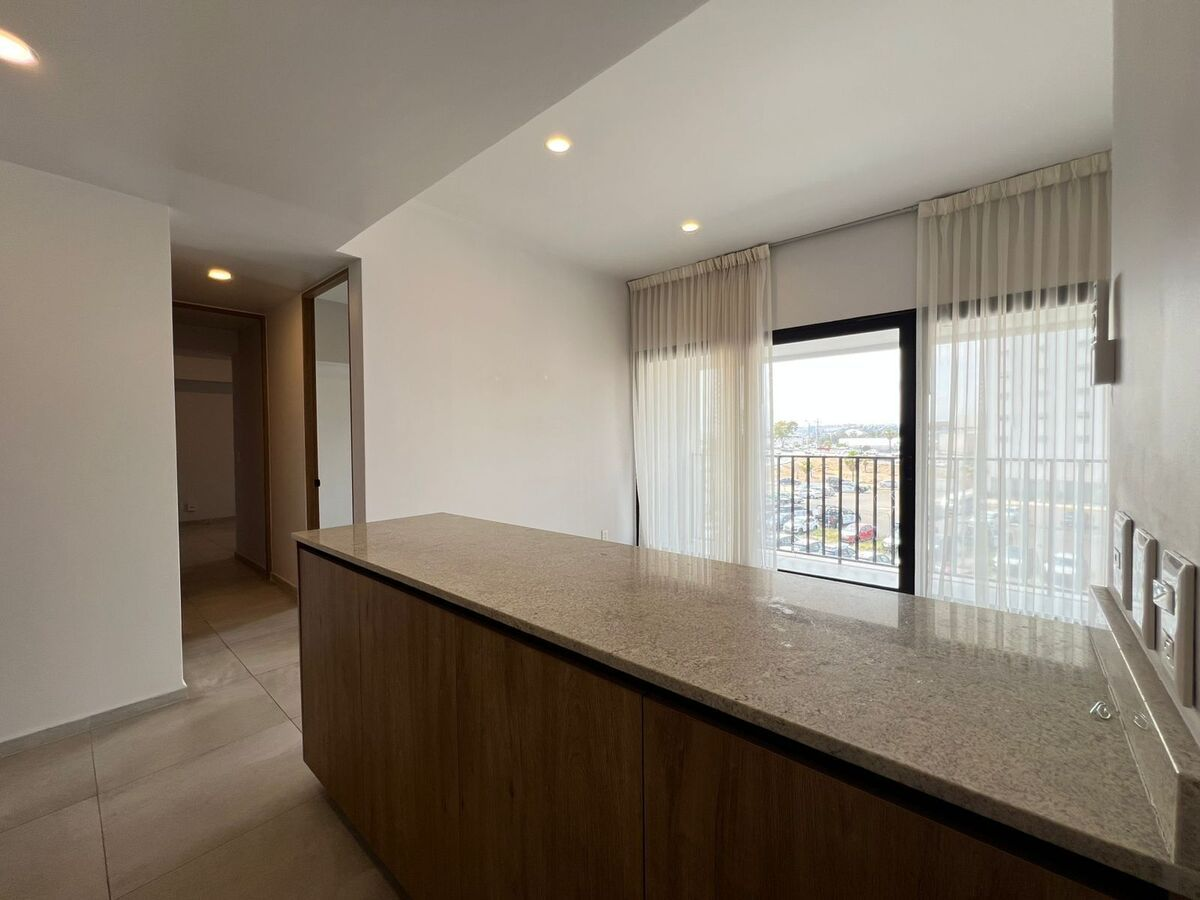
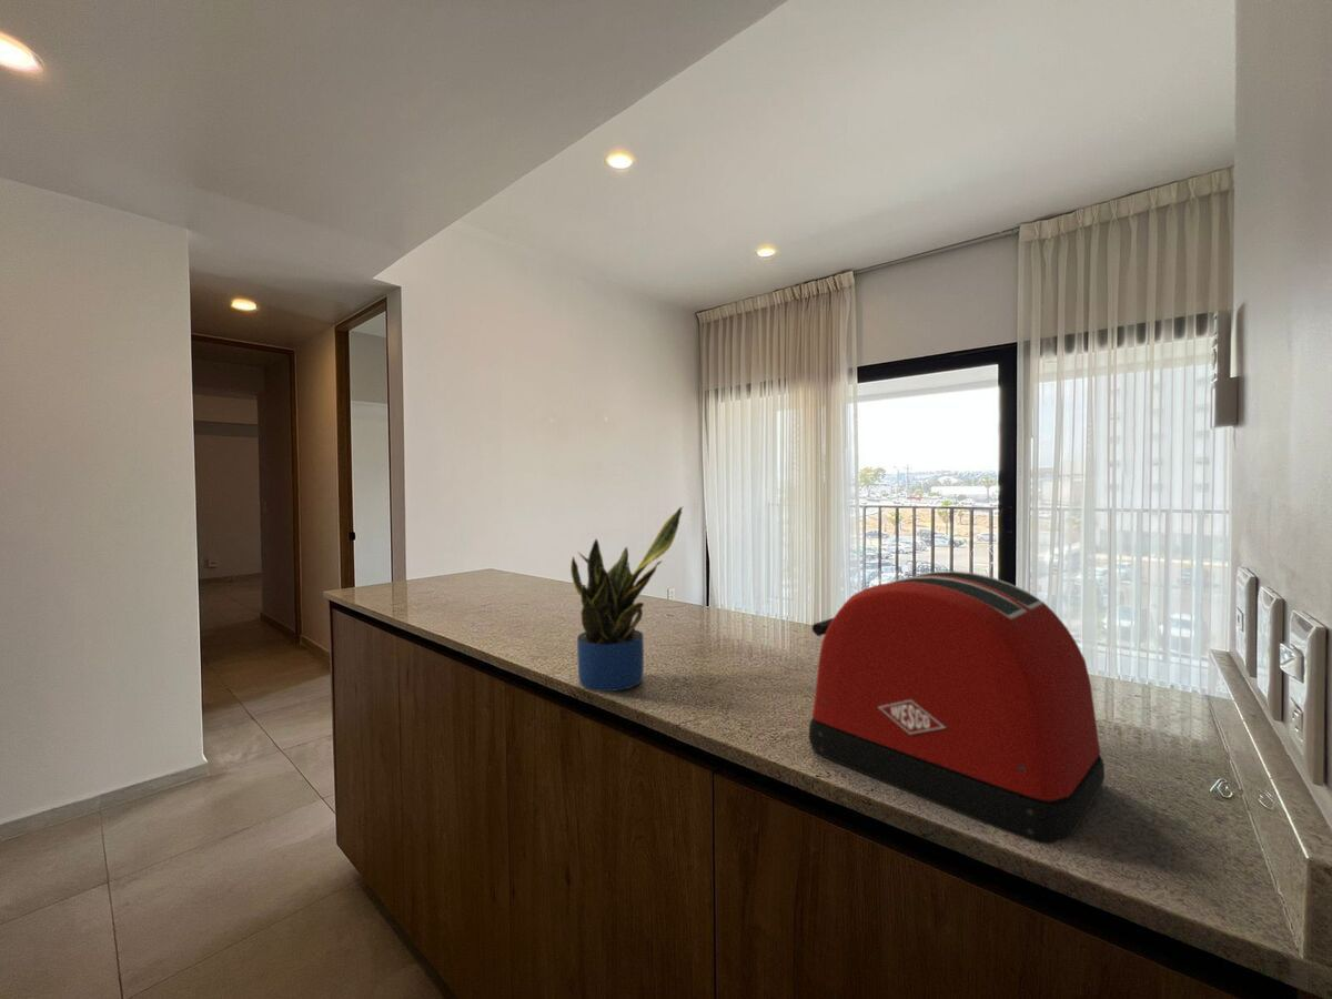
+ potted plant (624, 592)
+ toaster (937, 668)
